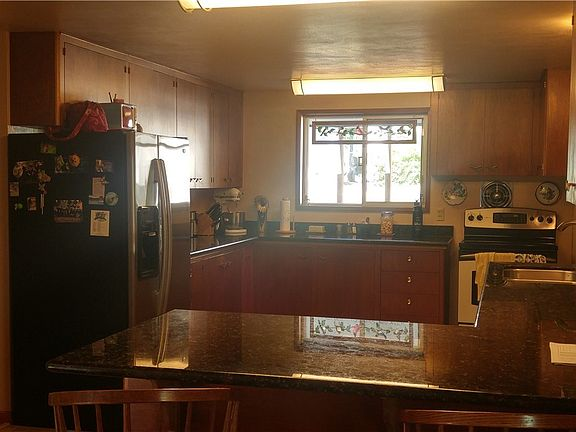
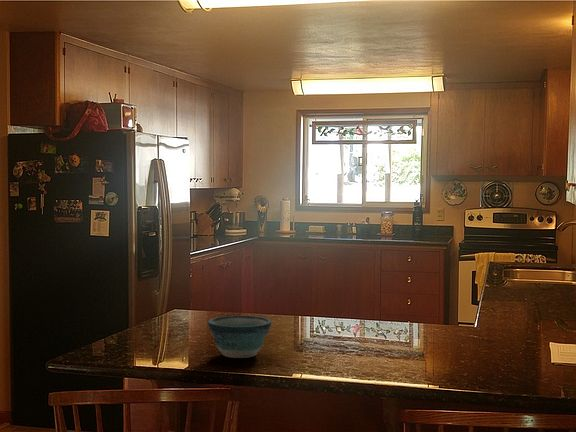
+ bowl (239, 337)
